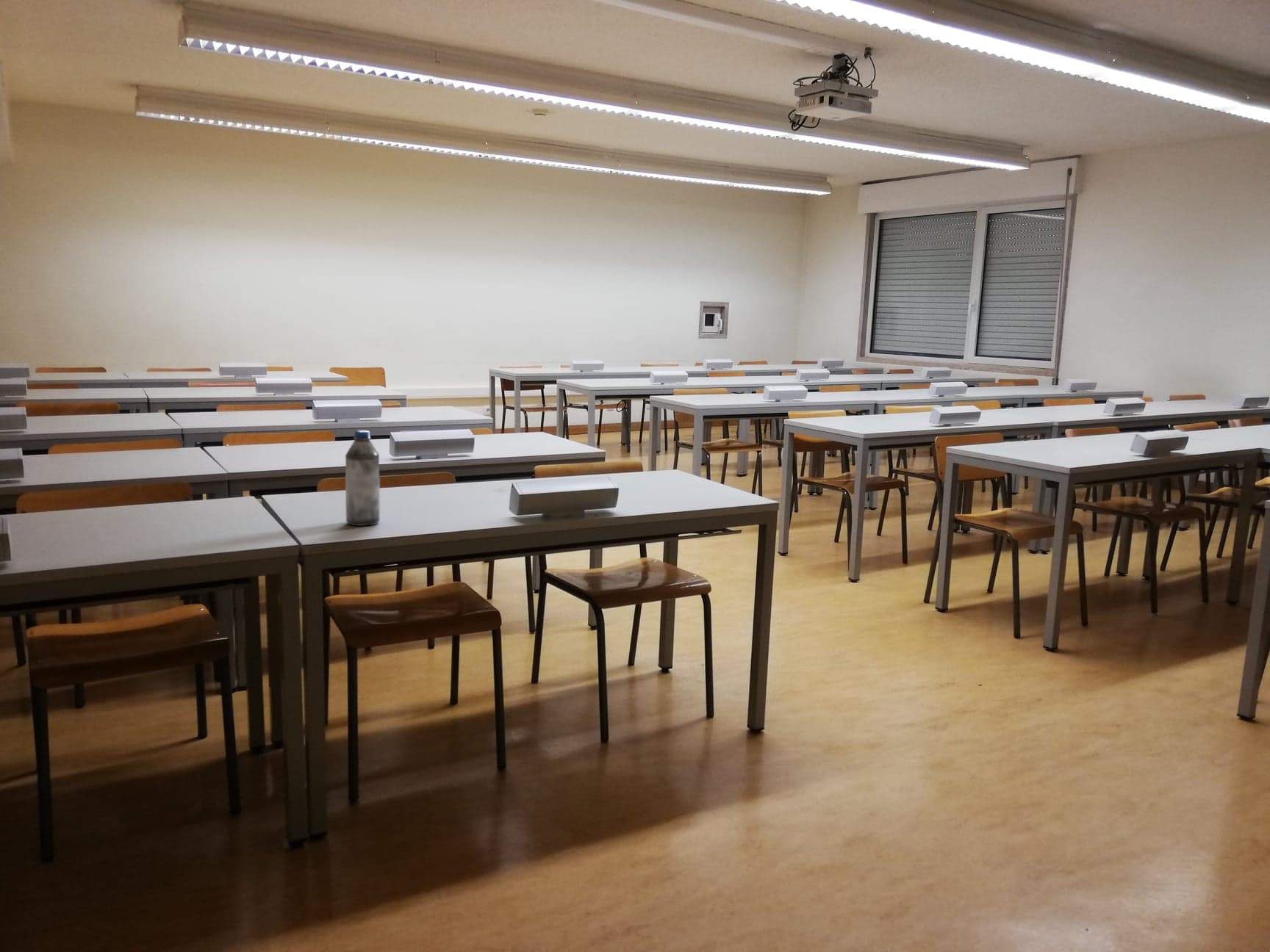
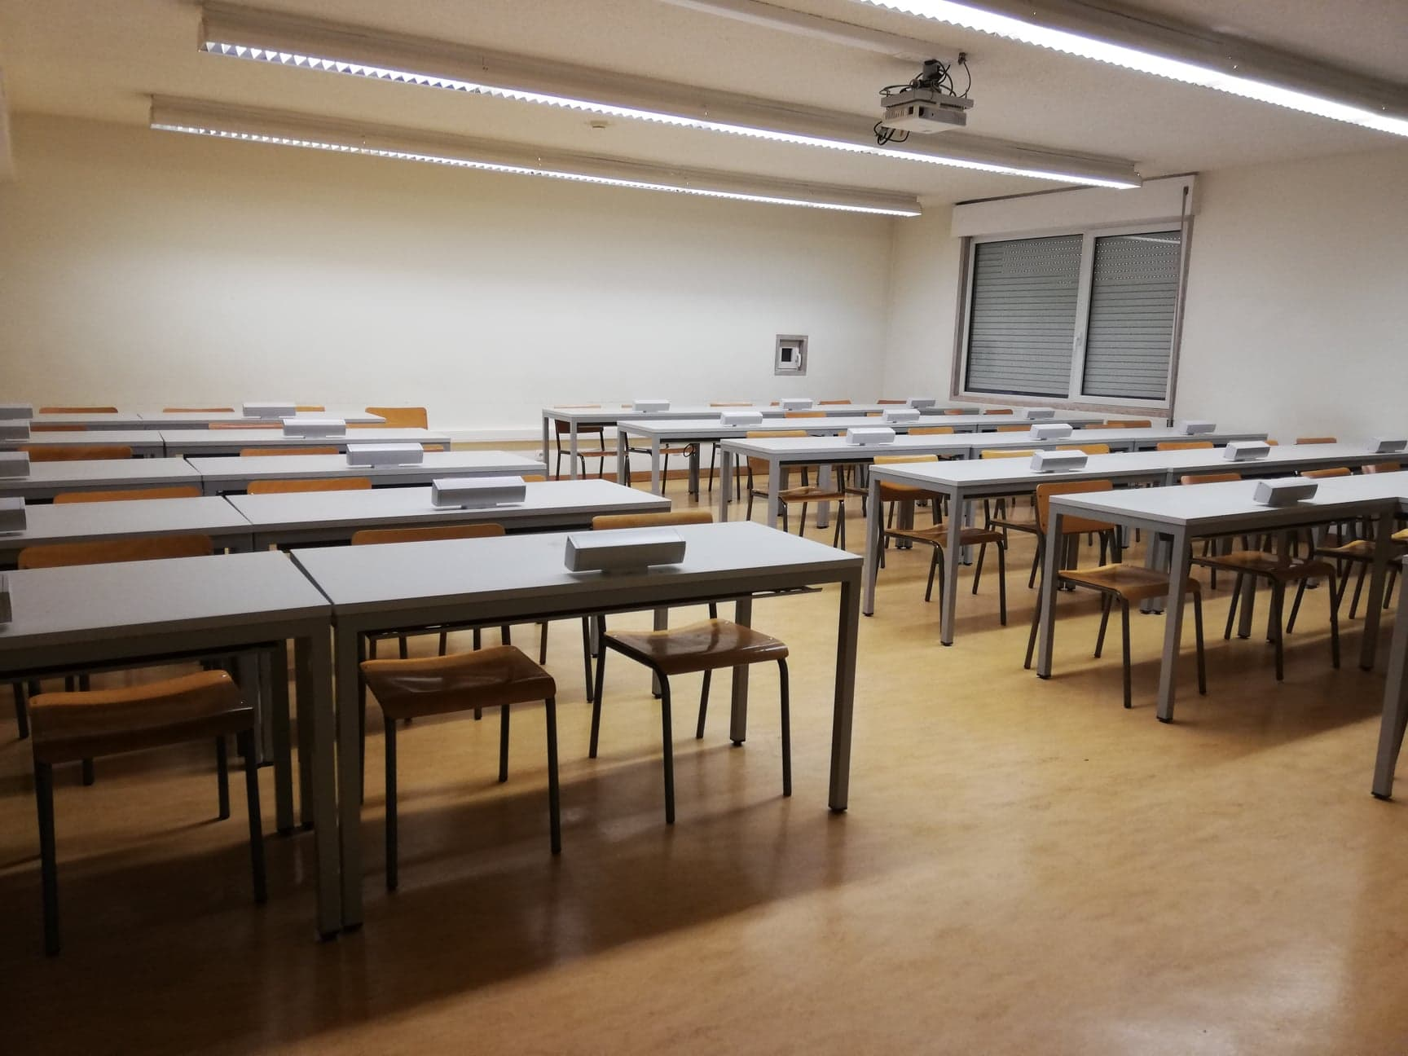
- water bottle (362, 477)
